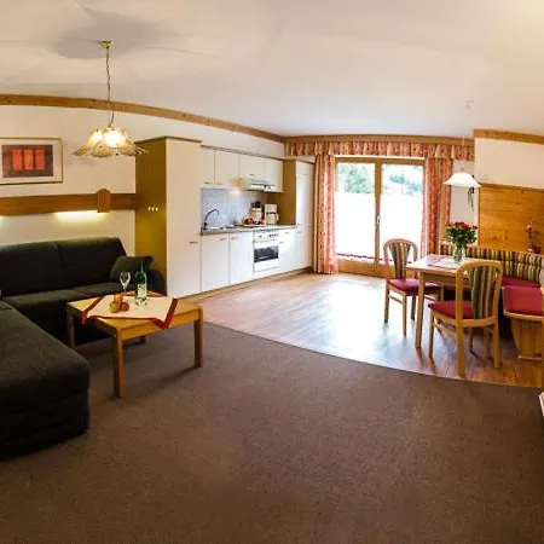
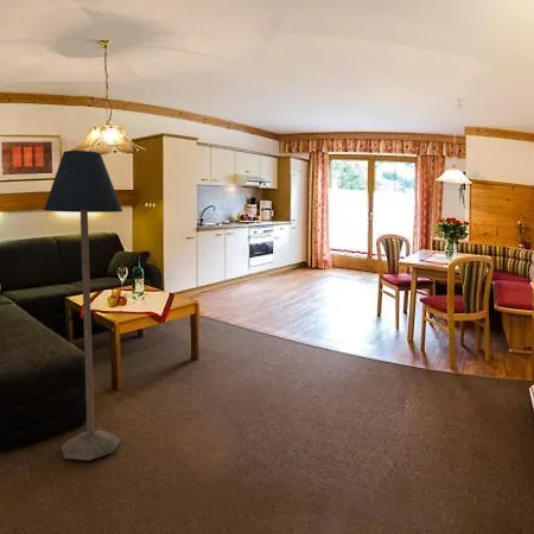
+ floor lamp (87, 303)
